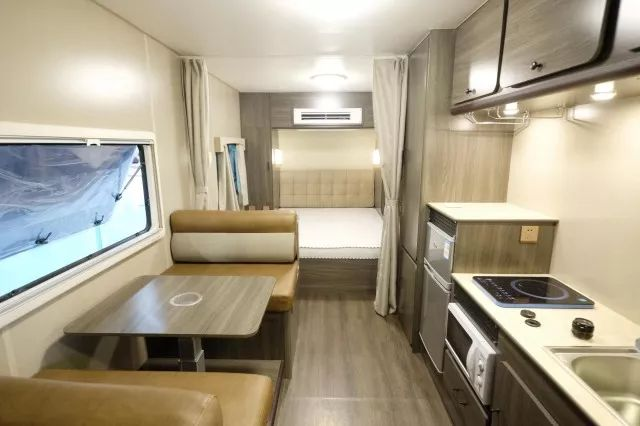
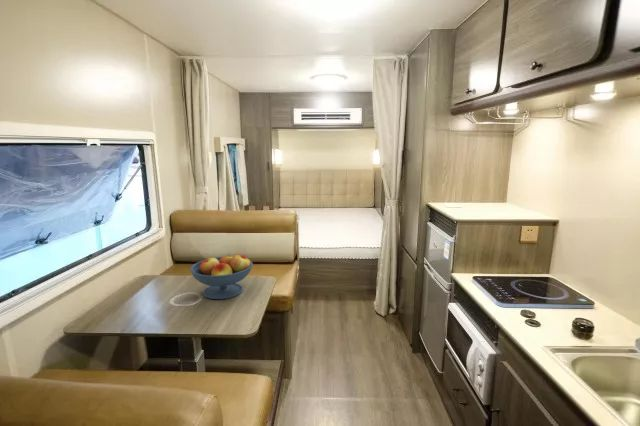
+ fruit bowl (222, 273)
